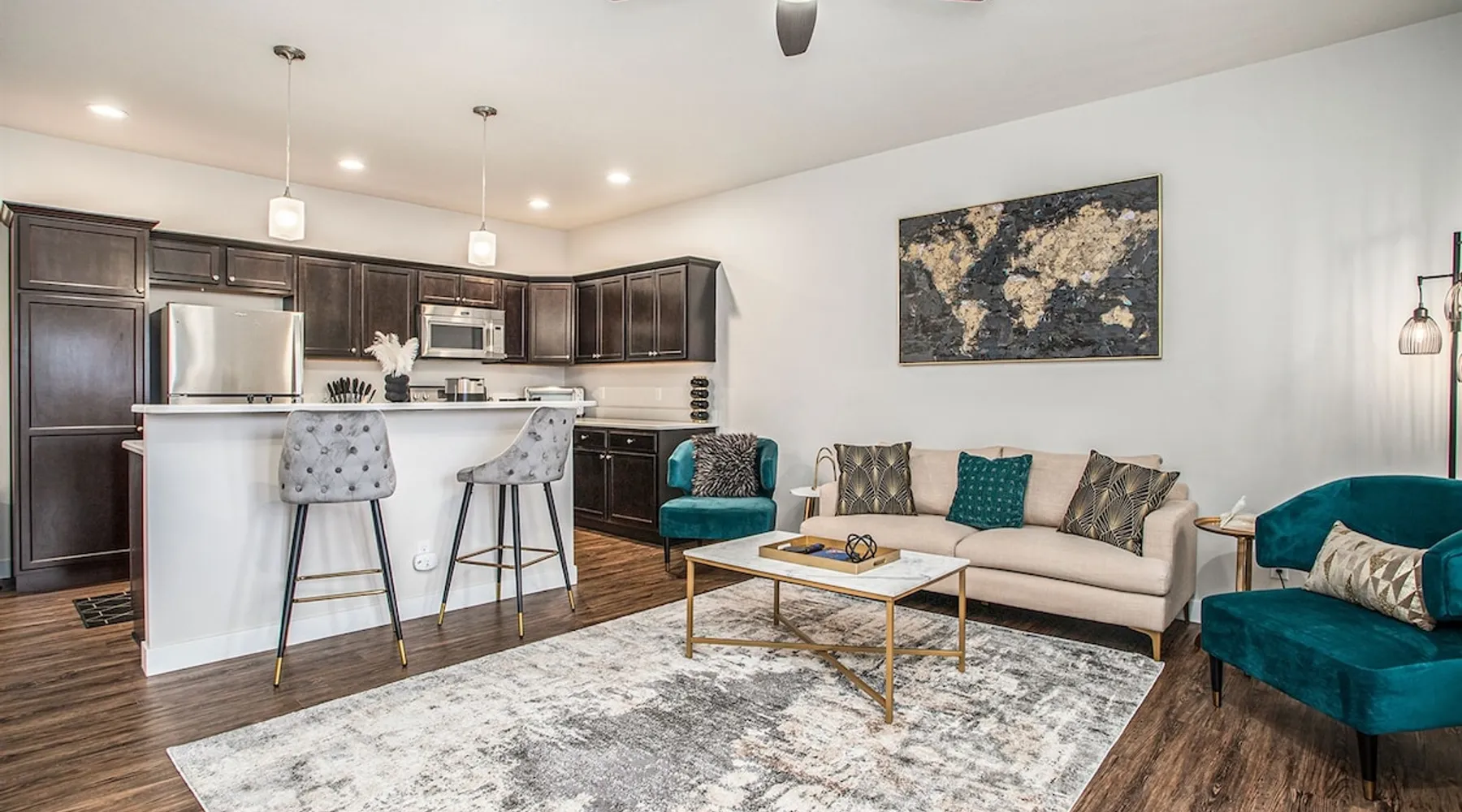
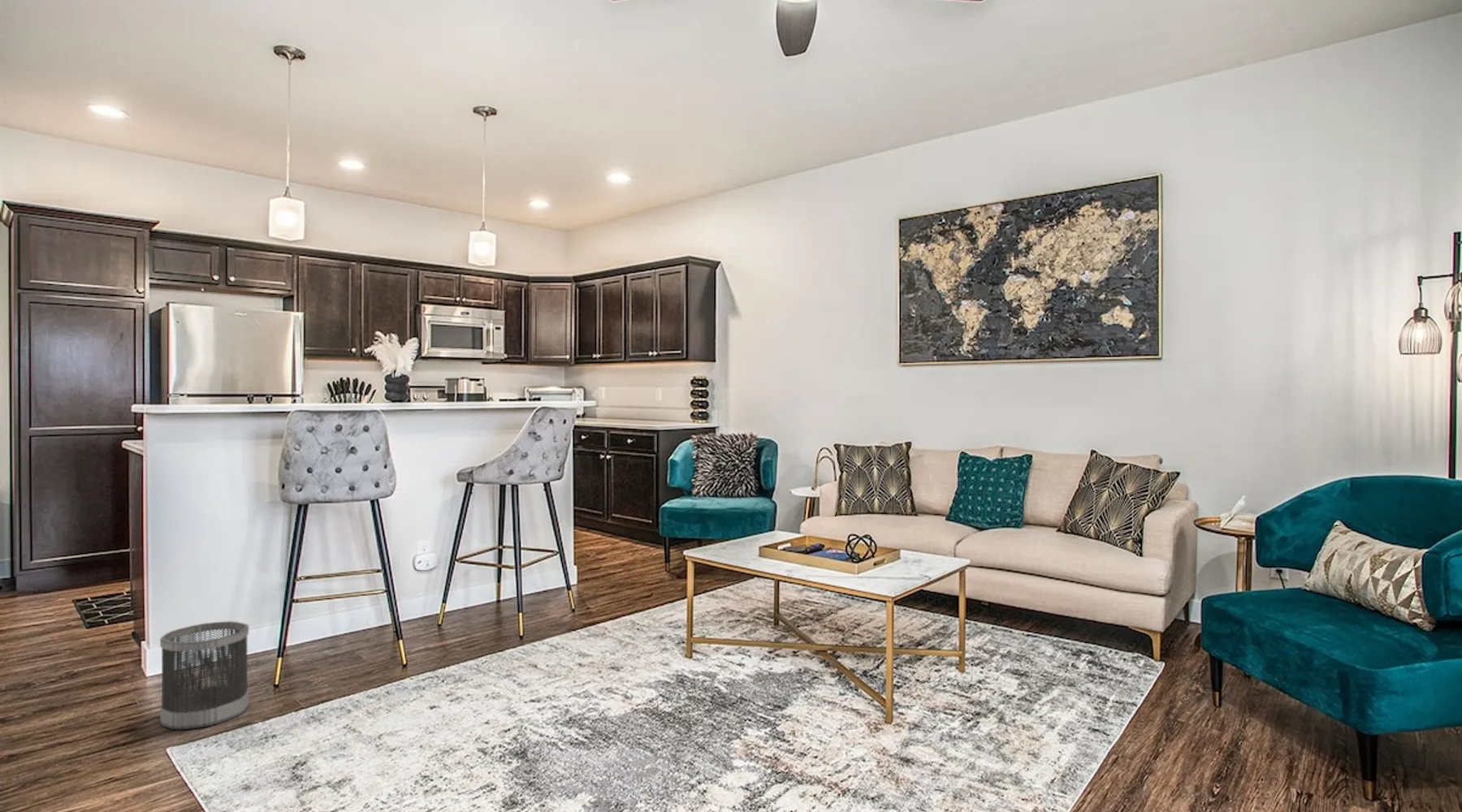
+ wastebasket (205, 672)
